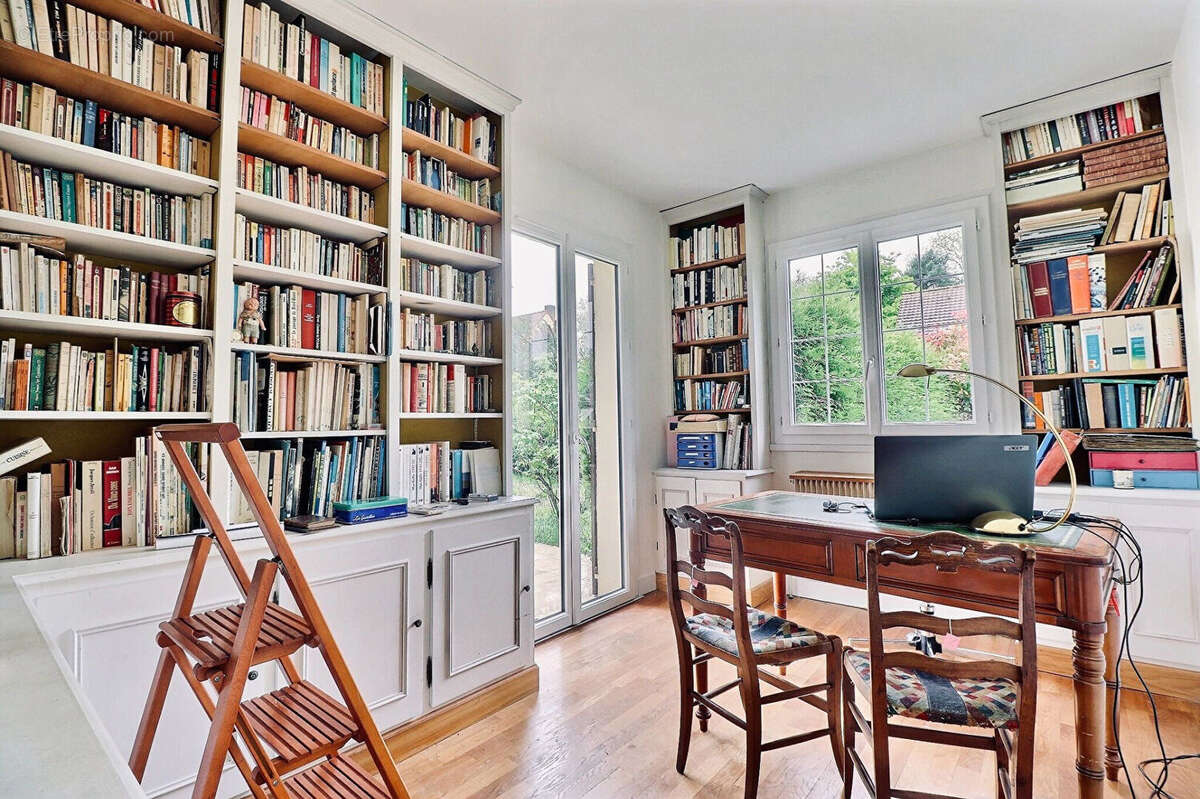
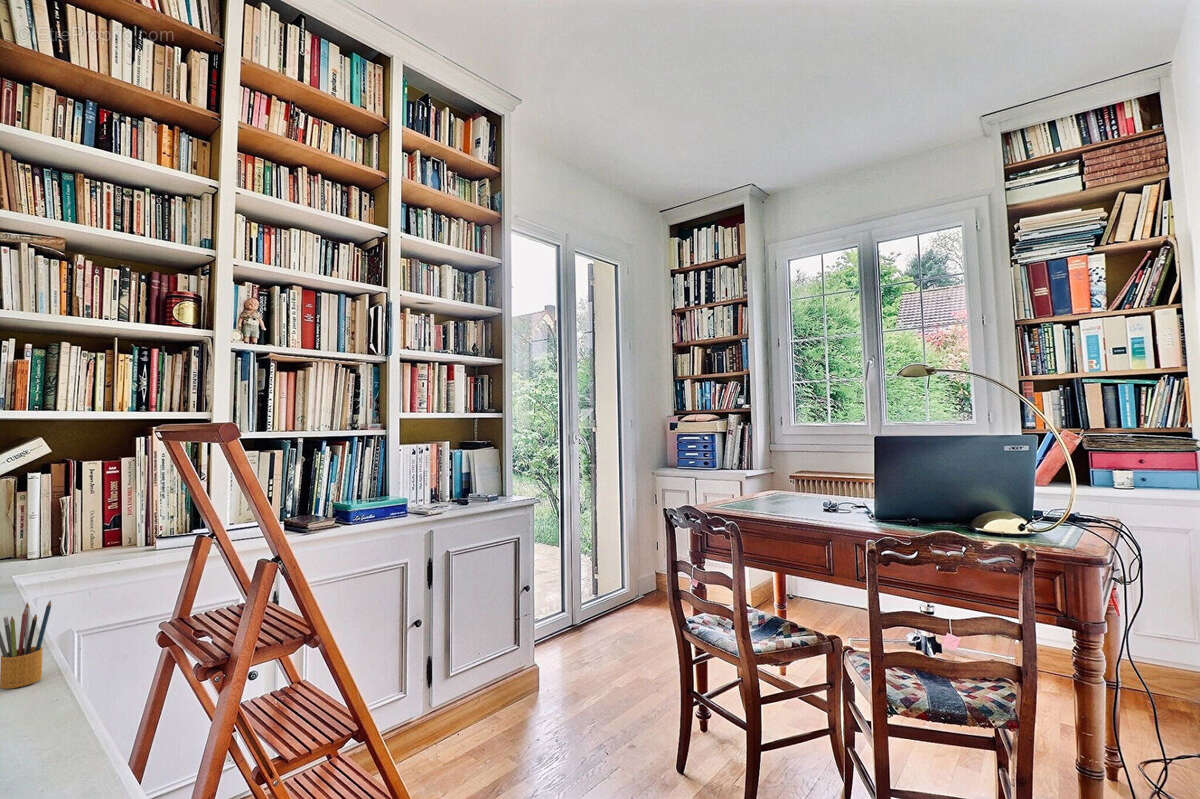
+ pencil box (25, 644)
